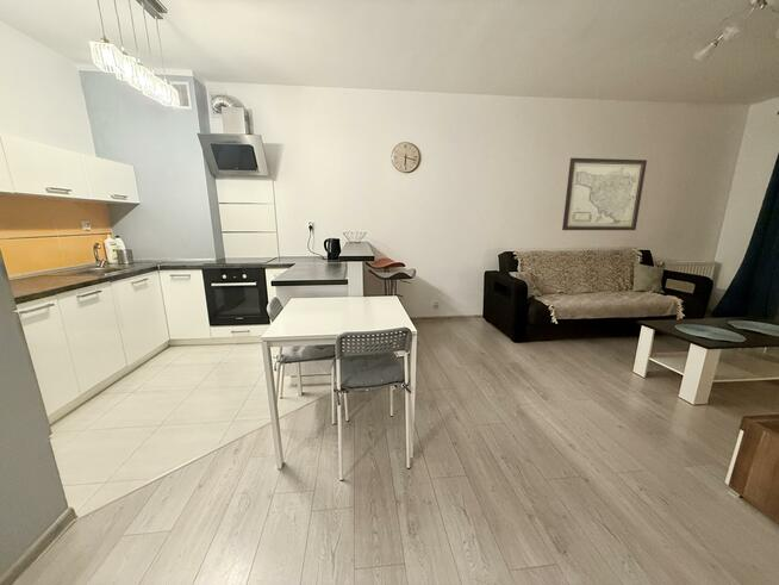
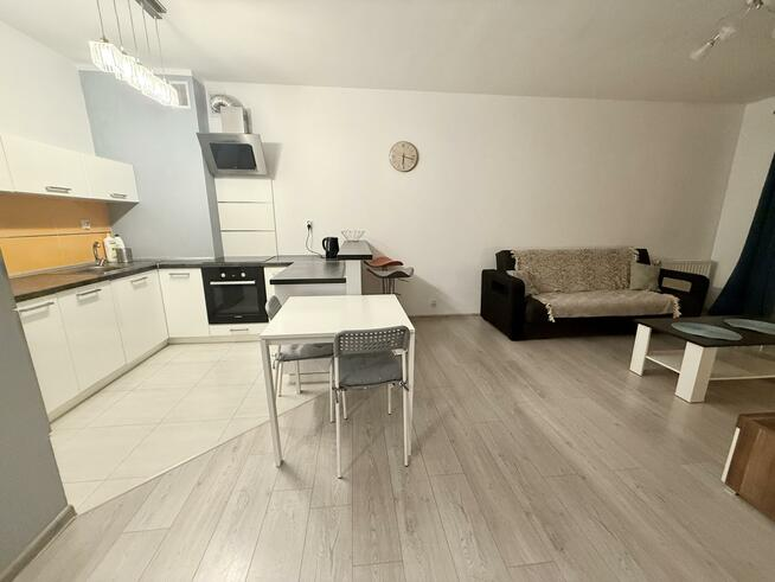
- wall art (604, 195)
